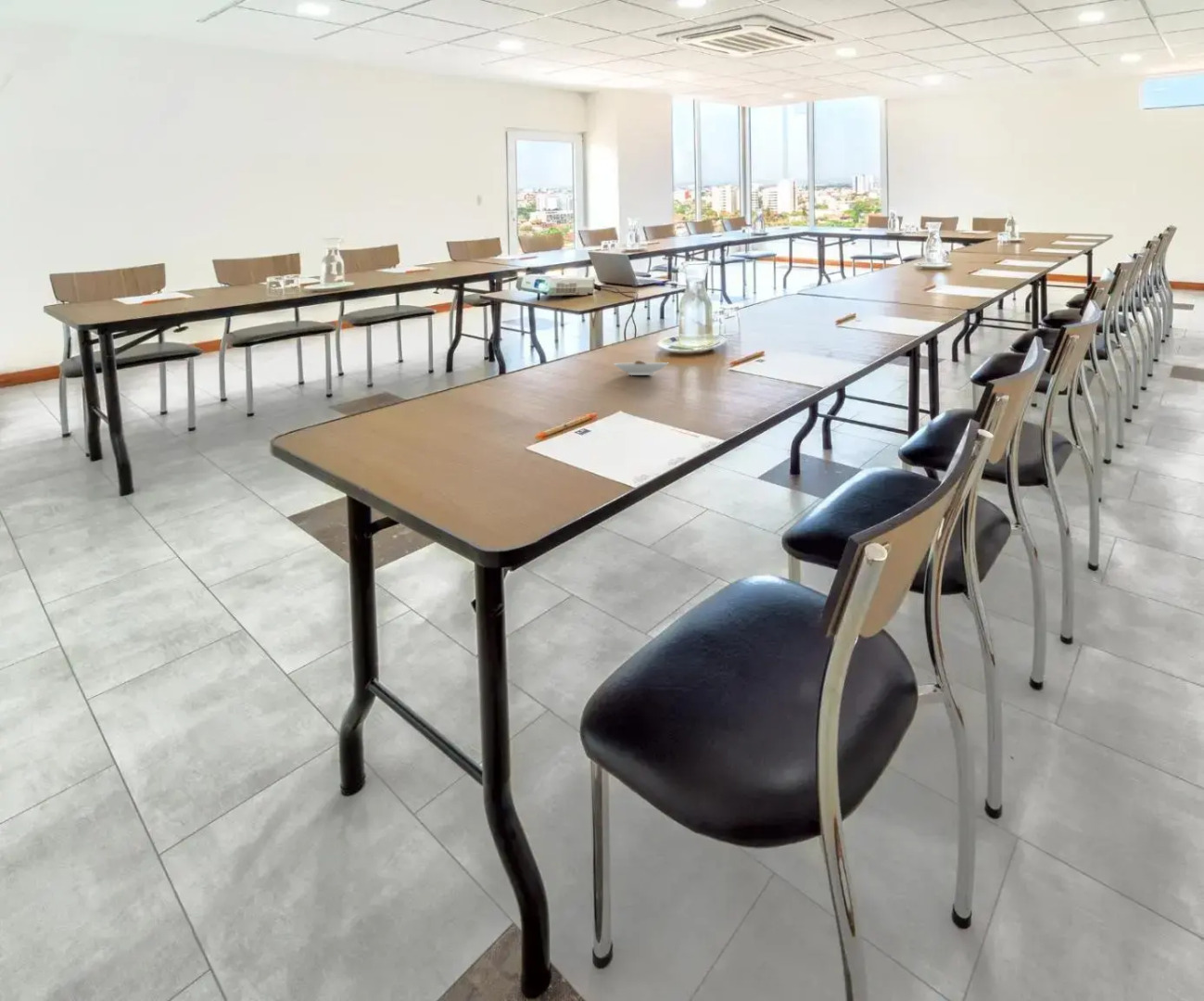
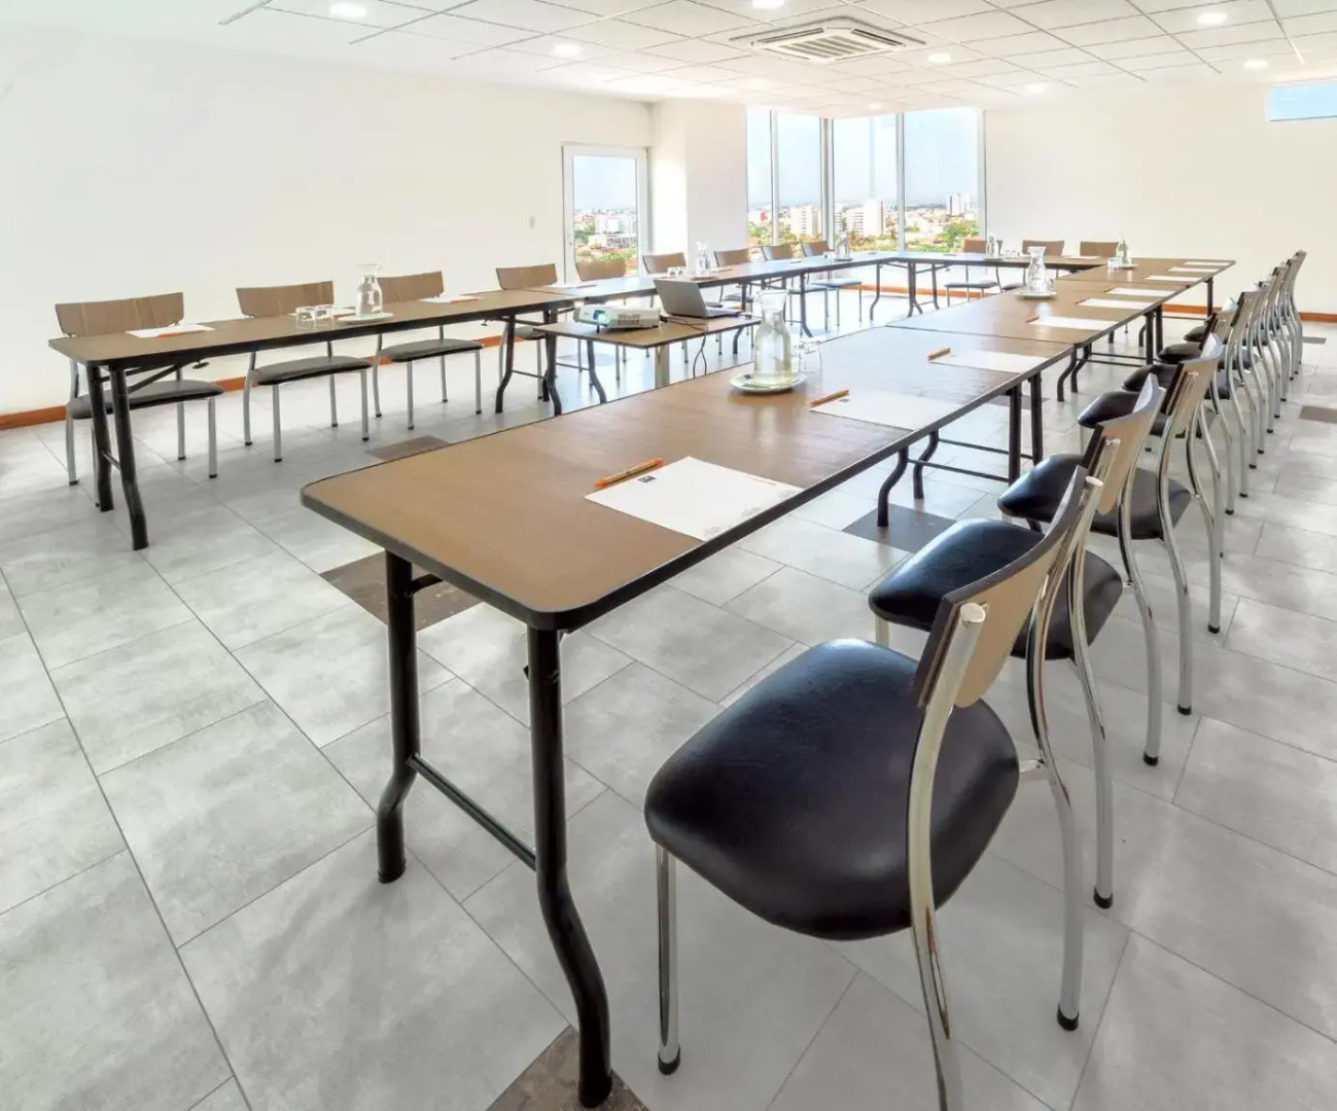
- saucer (640, 367)
